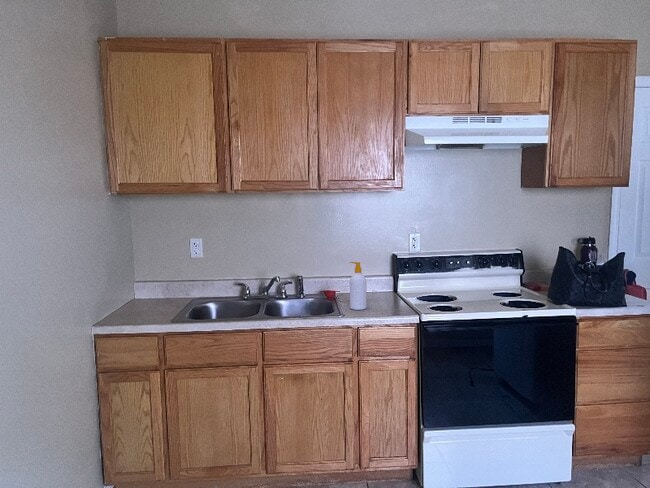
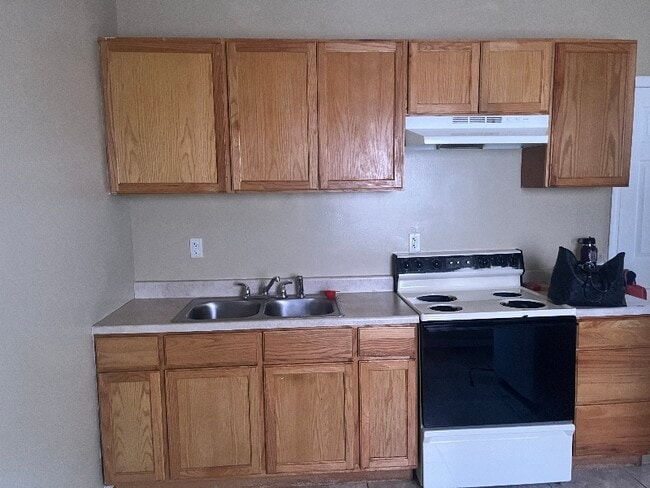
- soap bottle (357, 285)
